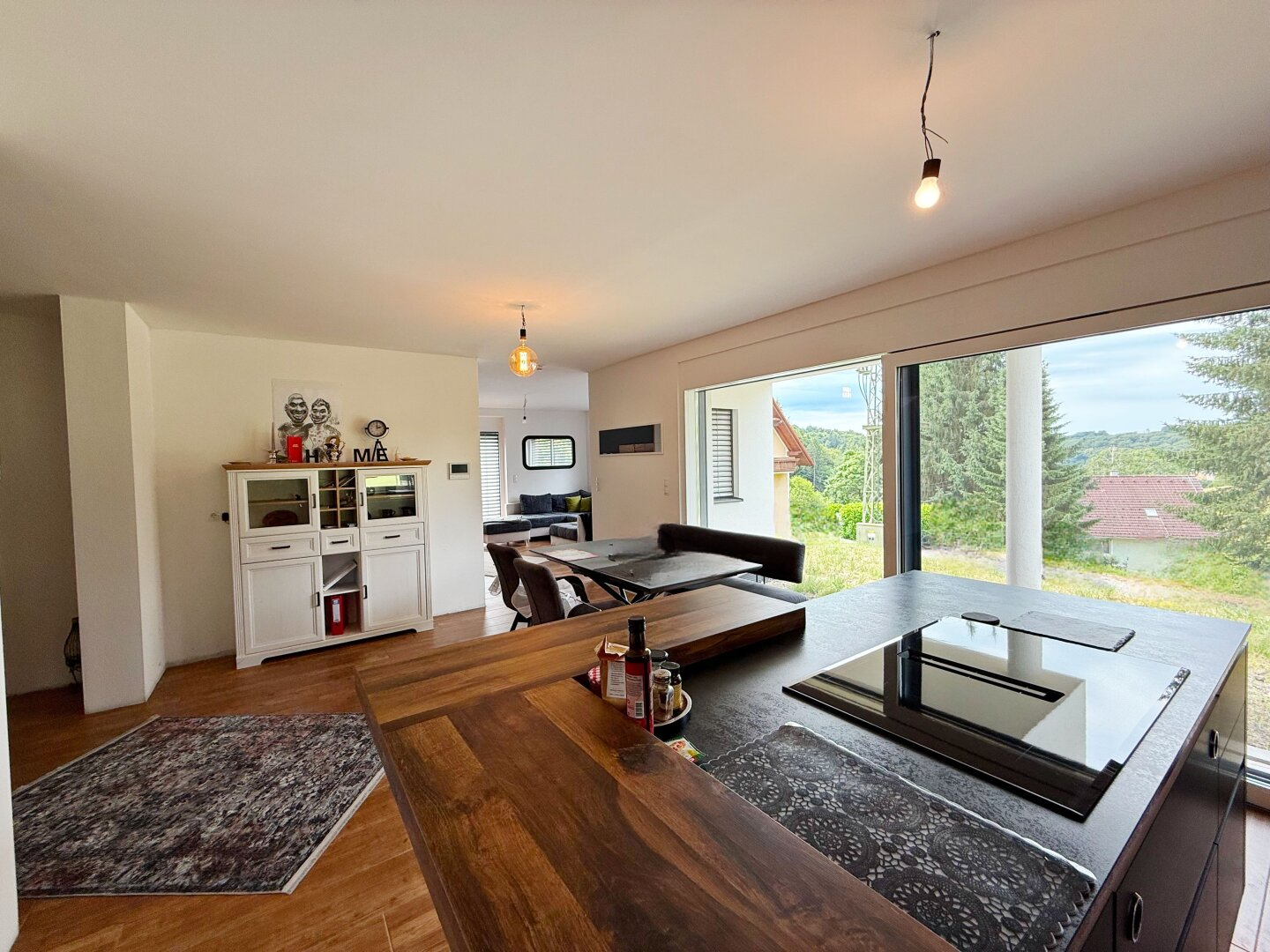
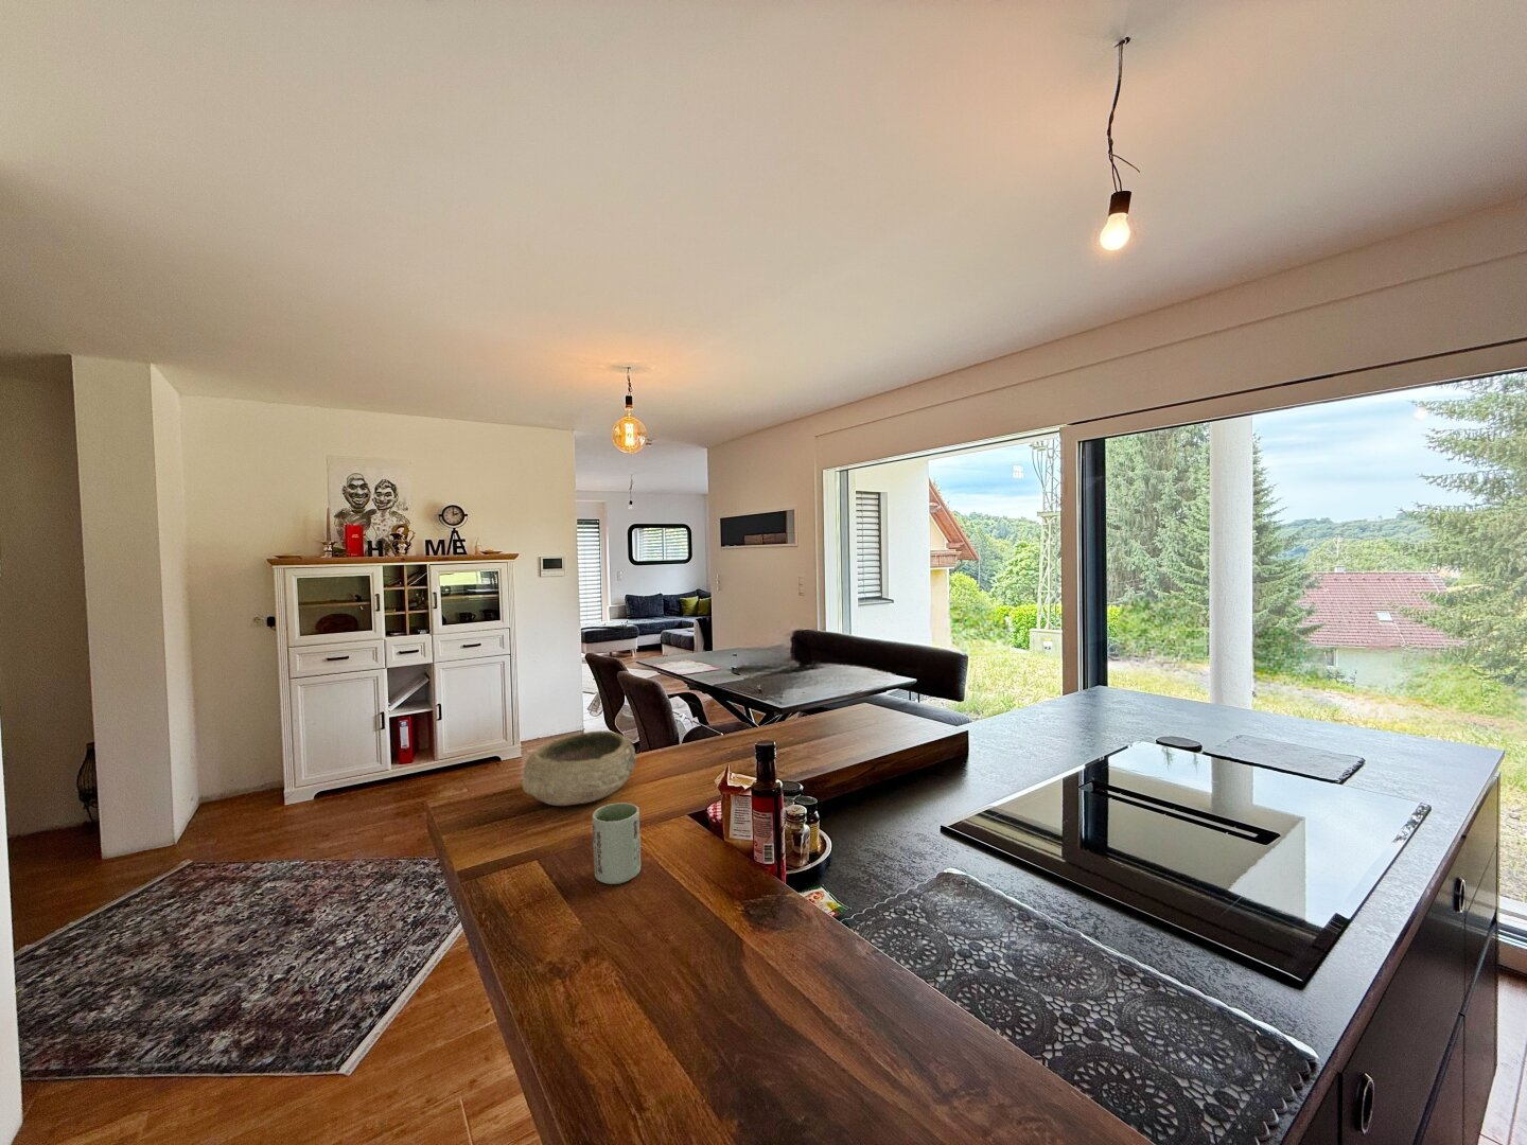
+ cup (616, 844)
+ bowl (581, 767)
